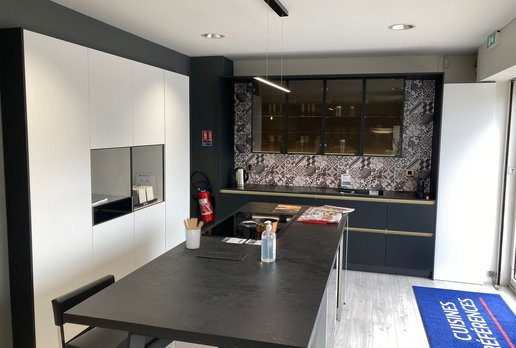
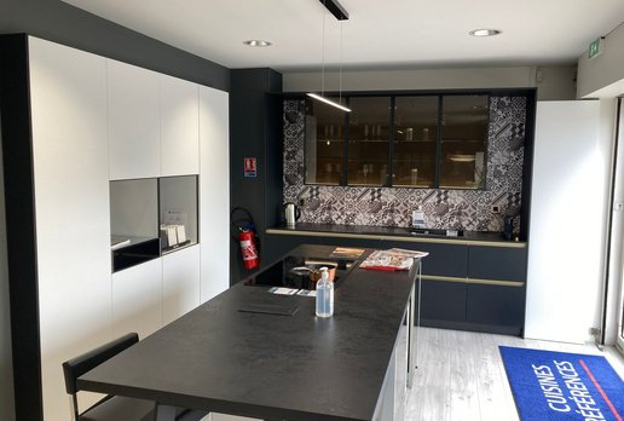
- utensil holder (192, 232)
